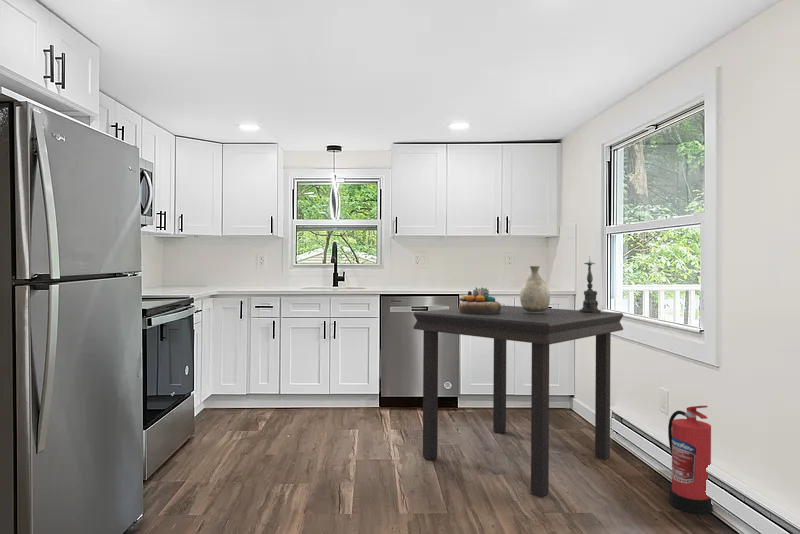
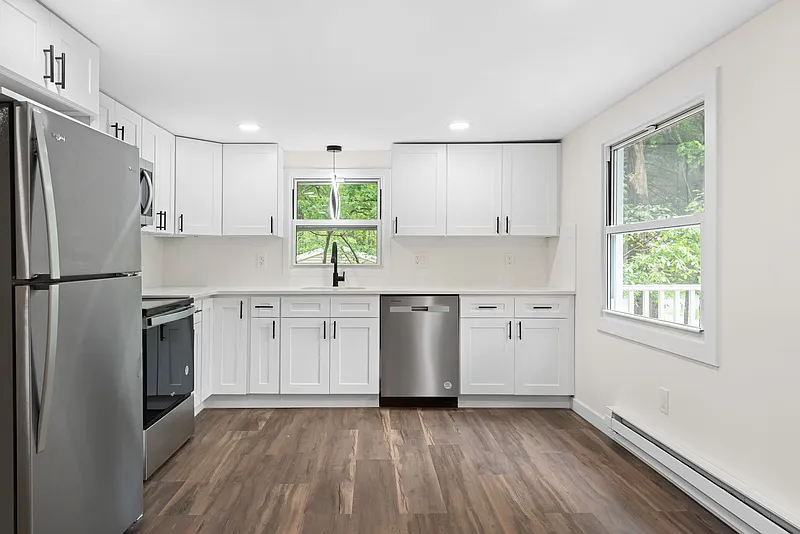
- decorative bowl (479, 299)
- candle holder (590, 283)
- fire extinguisher (685, 449)
- vase (535, 289)
- dining table (505, 385)
